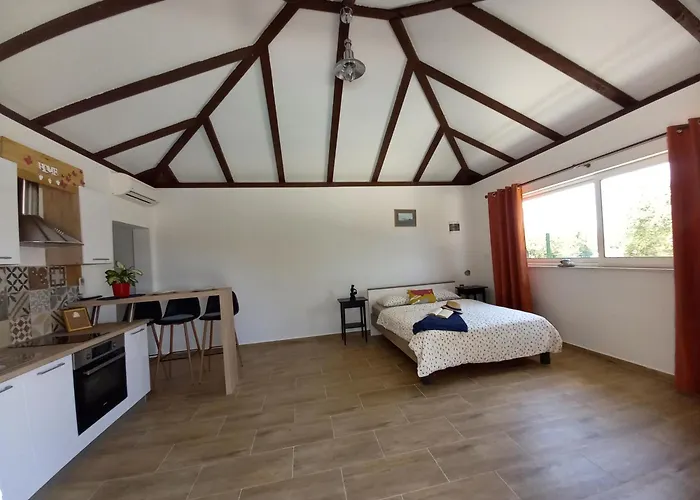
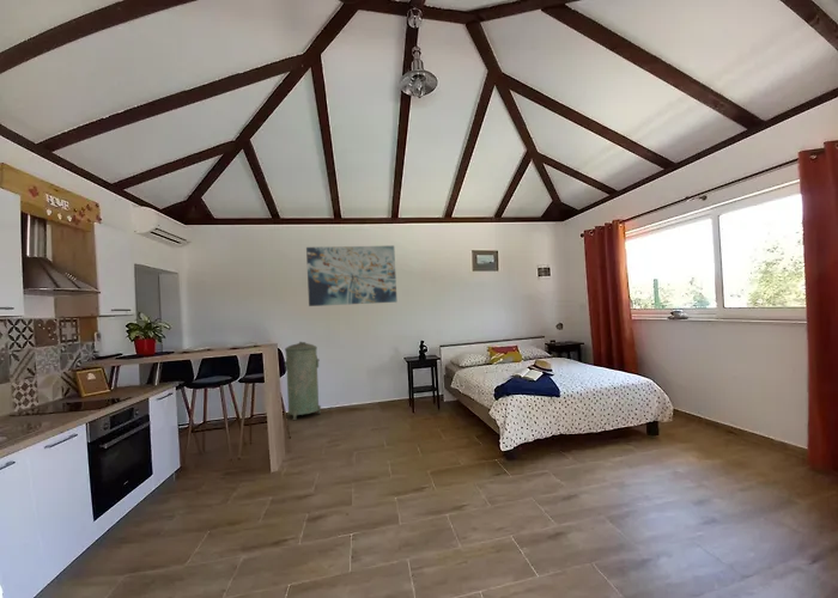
+ wall art (352, 275)
+ trash can (302, 378)
